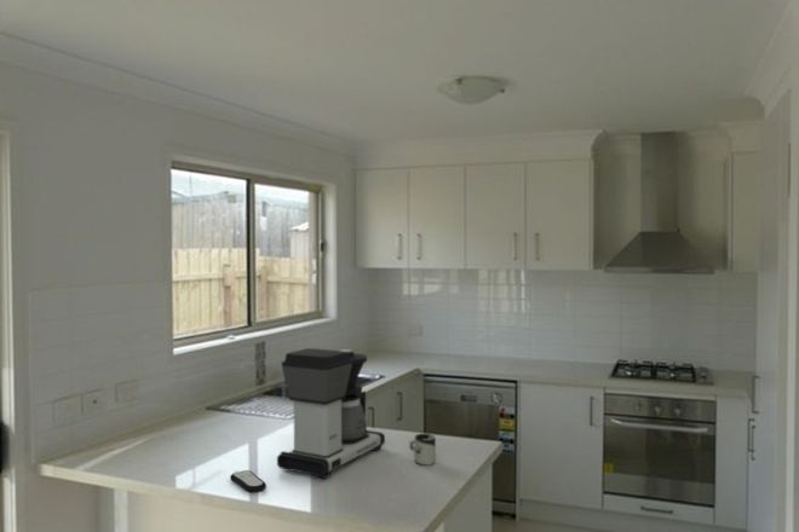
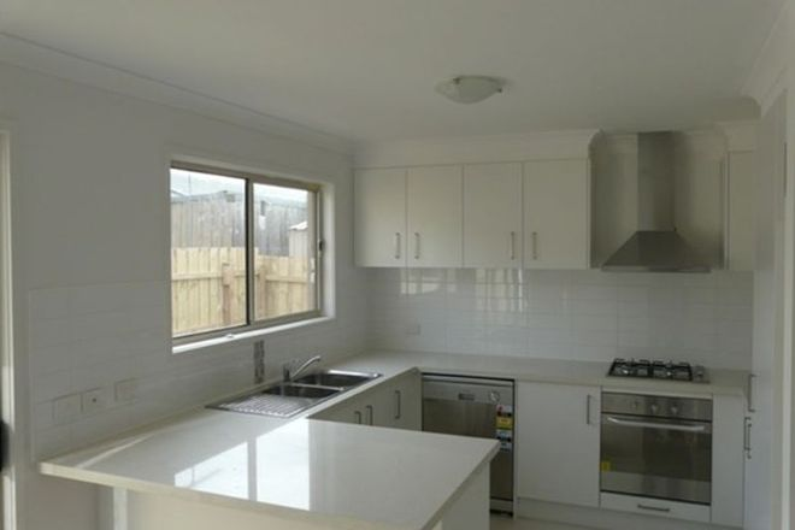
- cup (421, 447)
- remote control (248, 480)
- coffee maker (334, 404)
